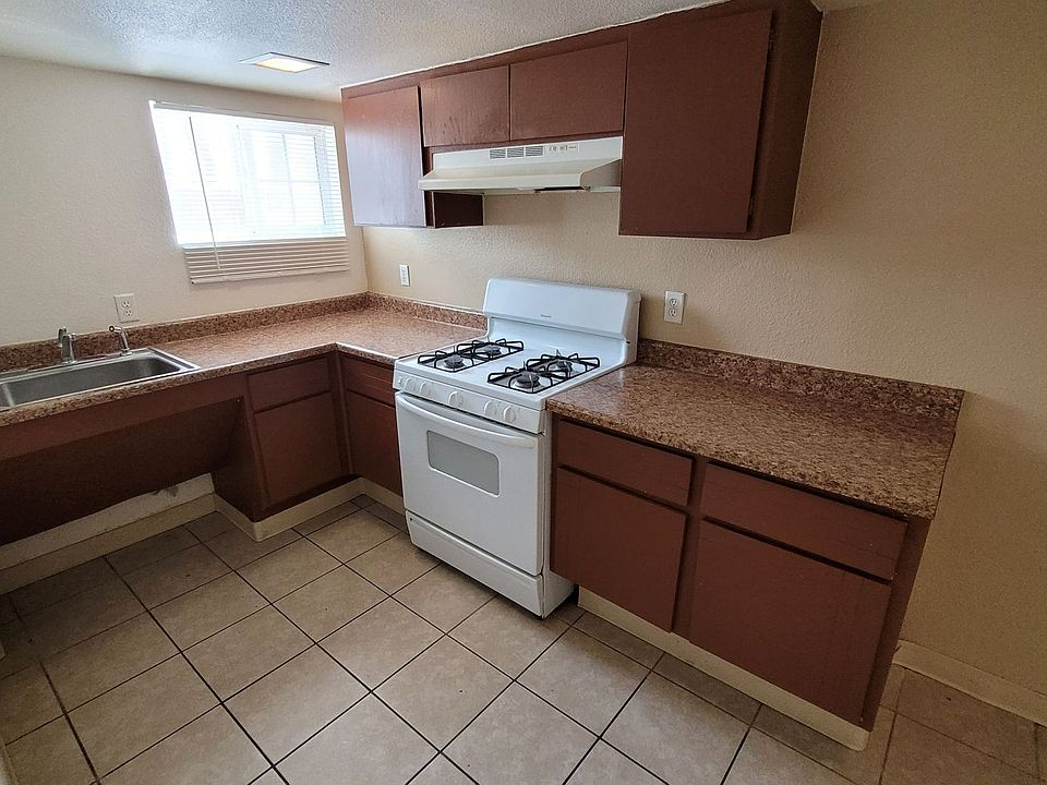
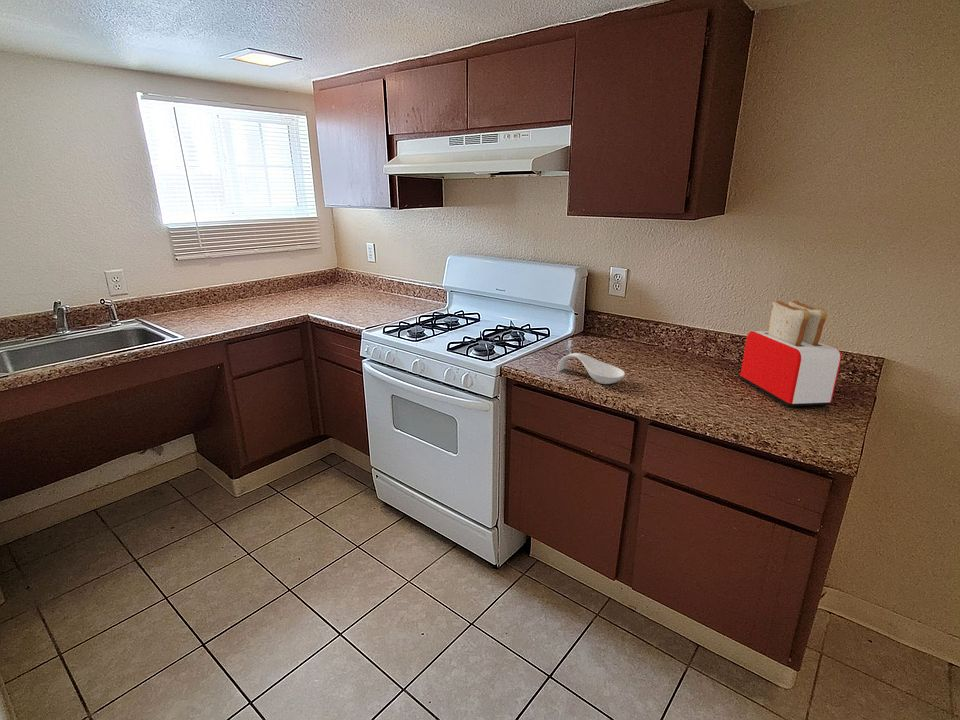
+ spoon rest (590, 367)
+ toaster (787, 348)
